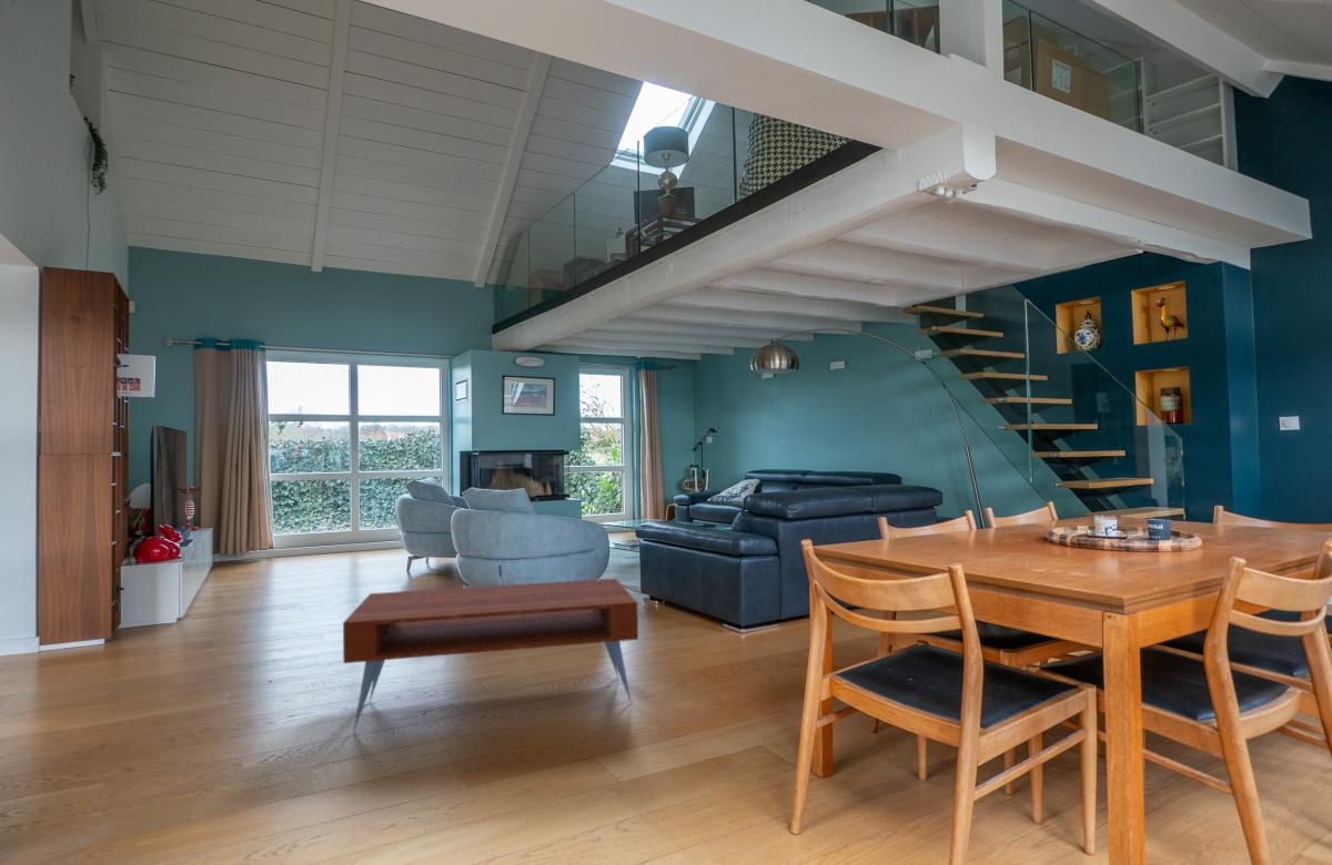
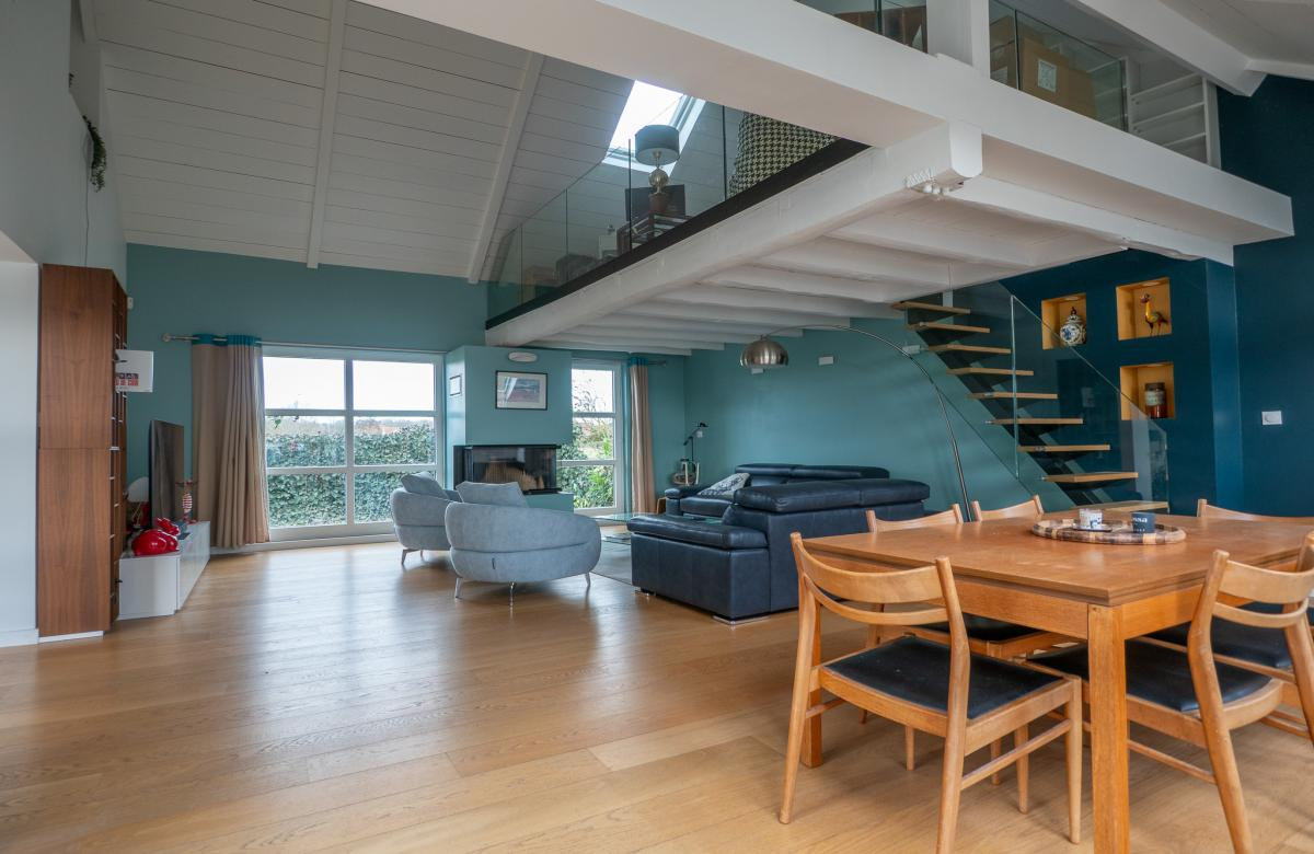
- coffee table (497, 649)
